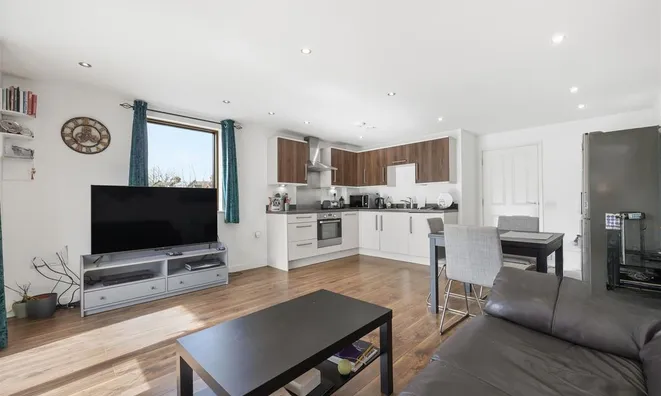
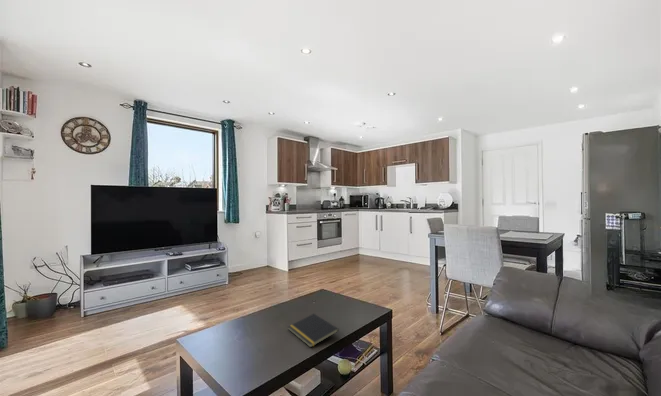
+ notepad (312, 328)
